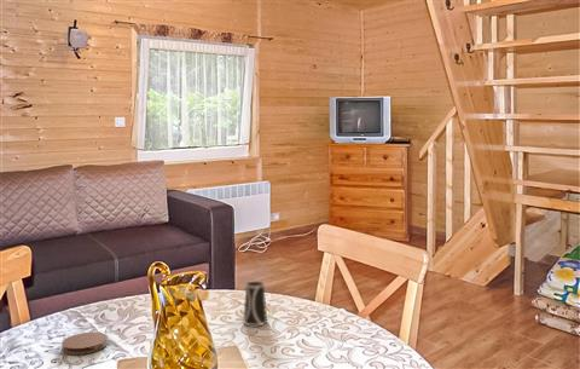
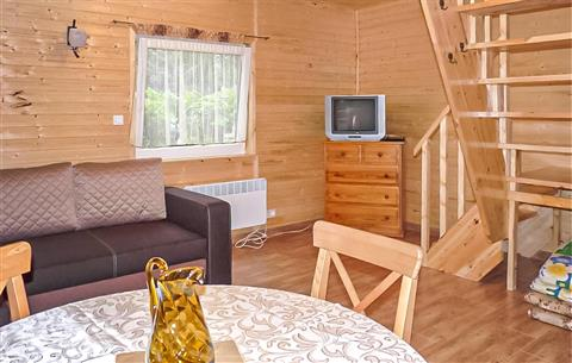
- cup (255, 302)
- coaster (85, 342)
